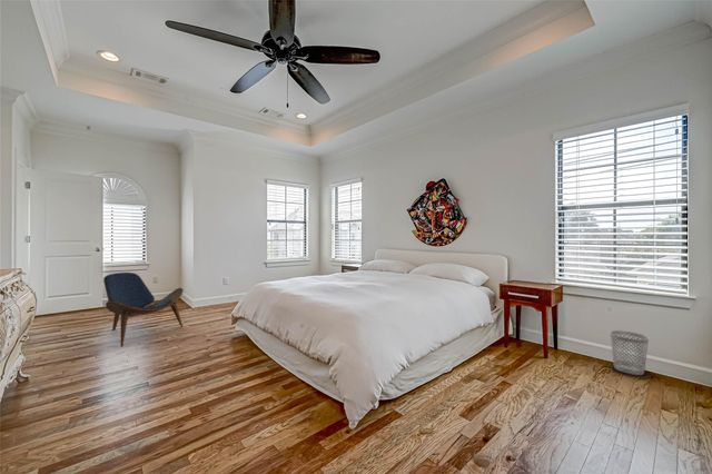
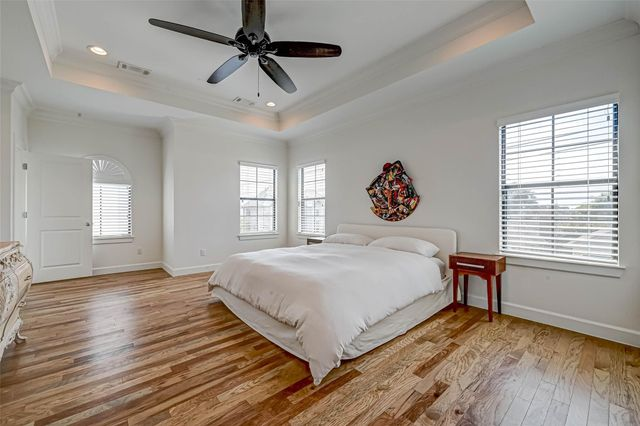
- wastebasket (629, 353)
- lounge chair (136, 303)
